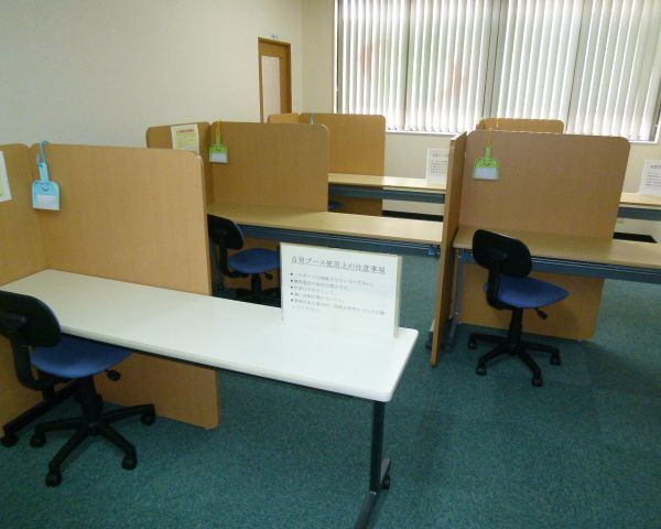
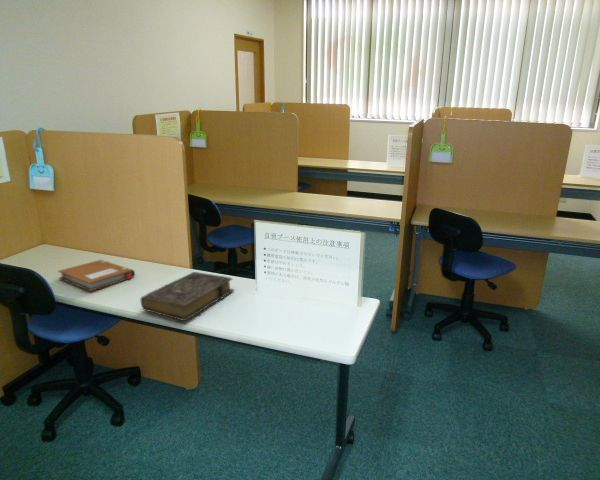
+ book (189, 293)
+ notebook (97, 274)
